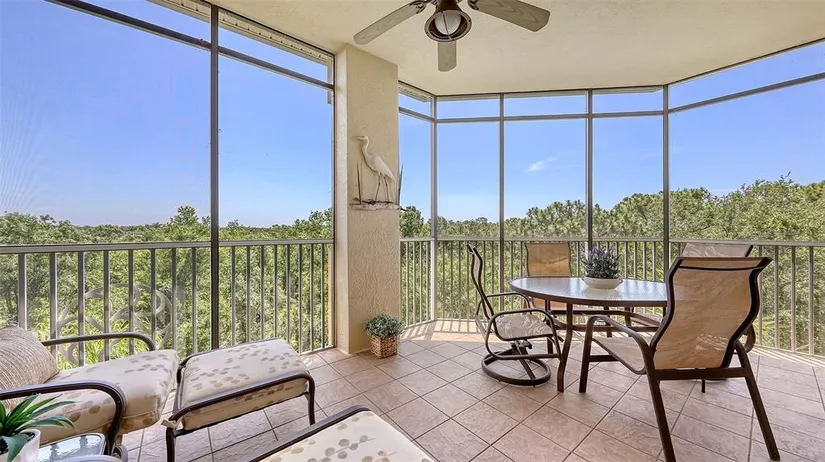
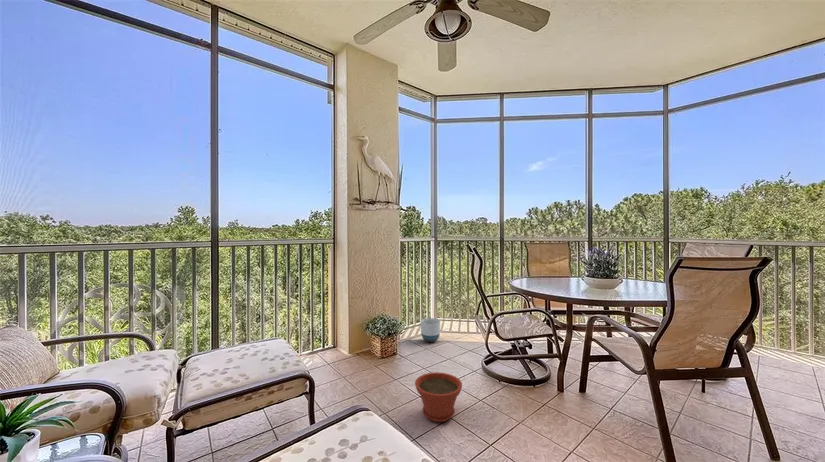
+ planter (430, 331)
+ plant pot (438, 398)
